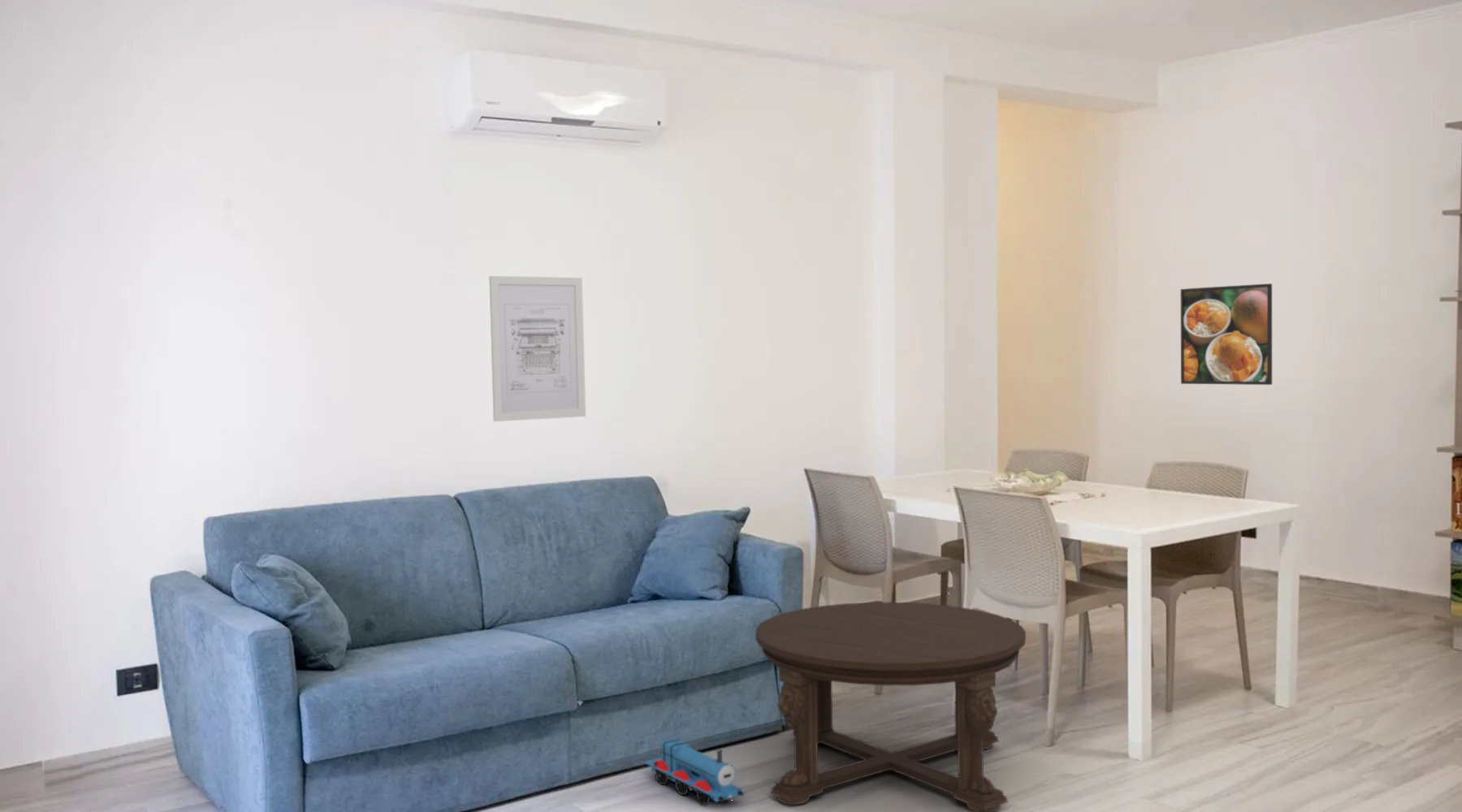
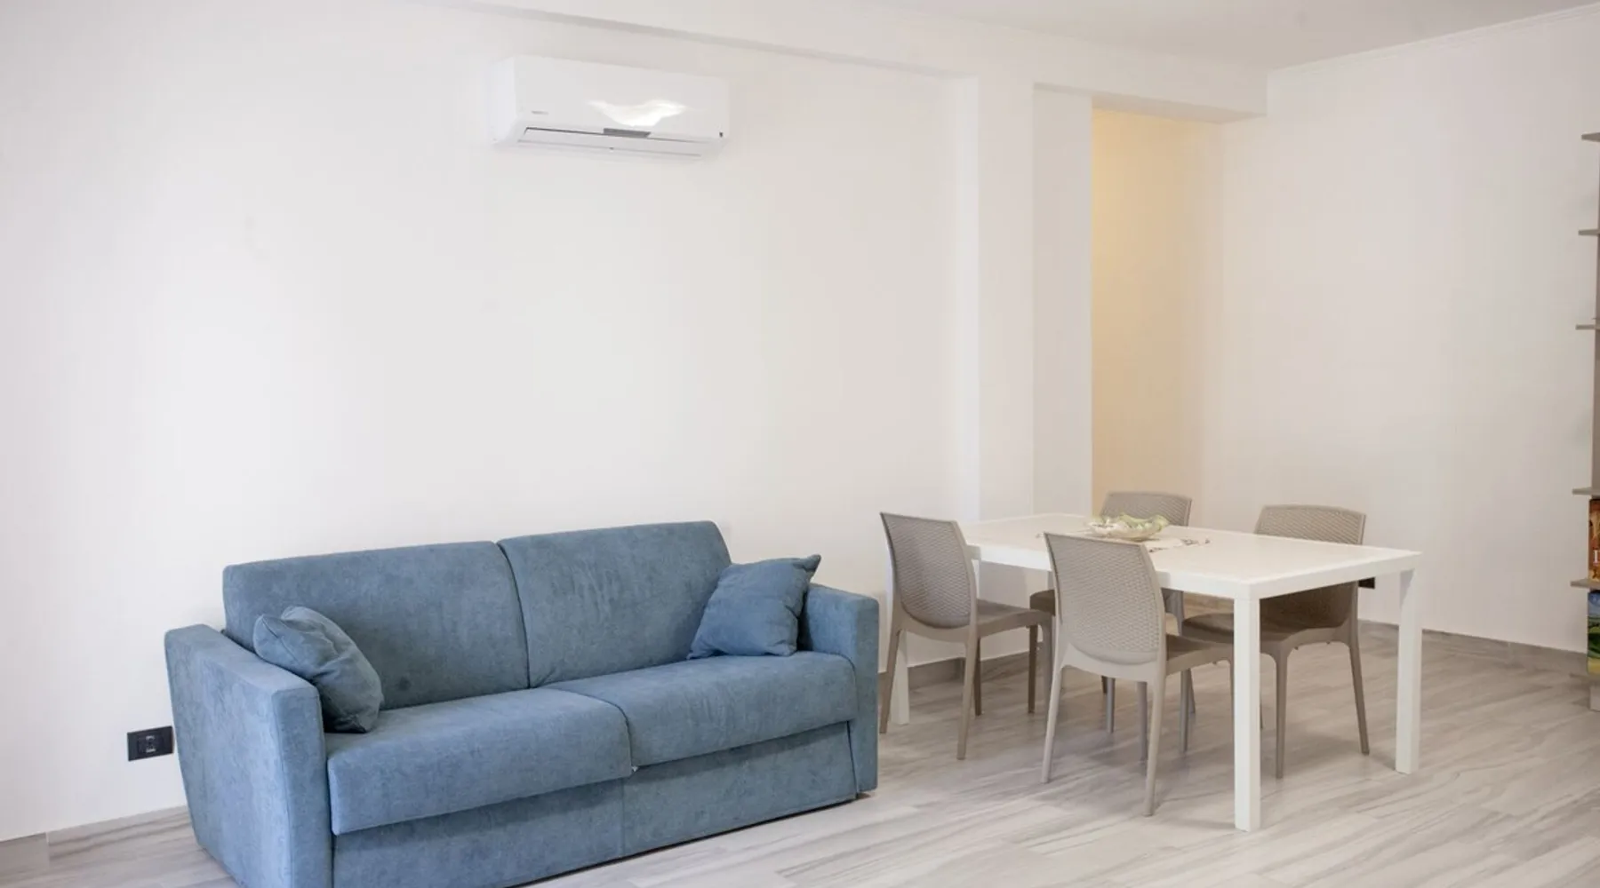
- wall art (539, 348)
- coffee table (889, 685)
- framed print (1225, 335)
- toy train (692, 765)
